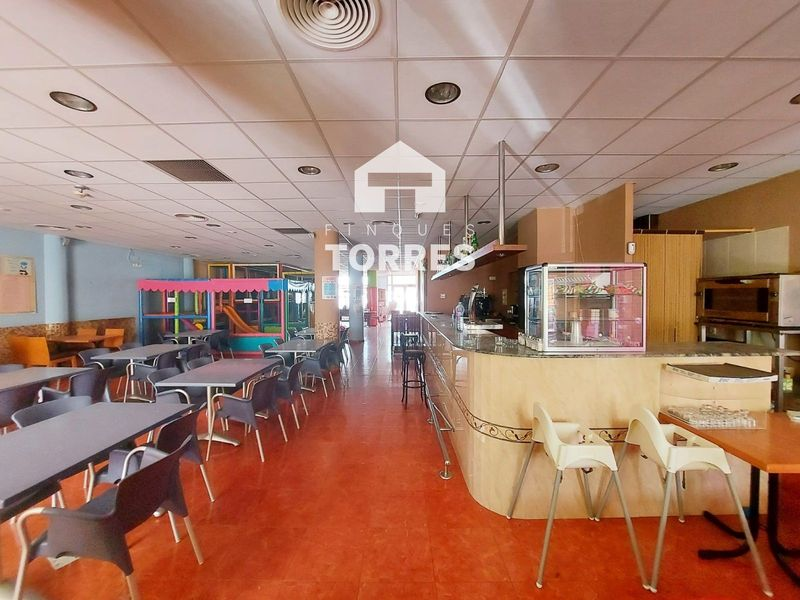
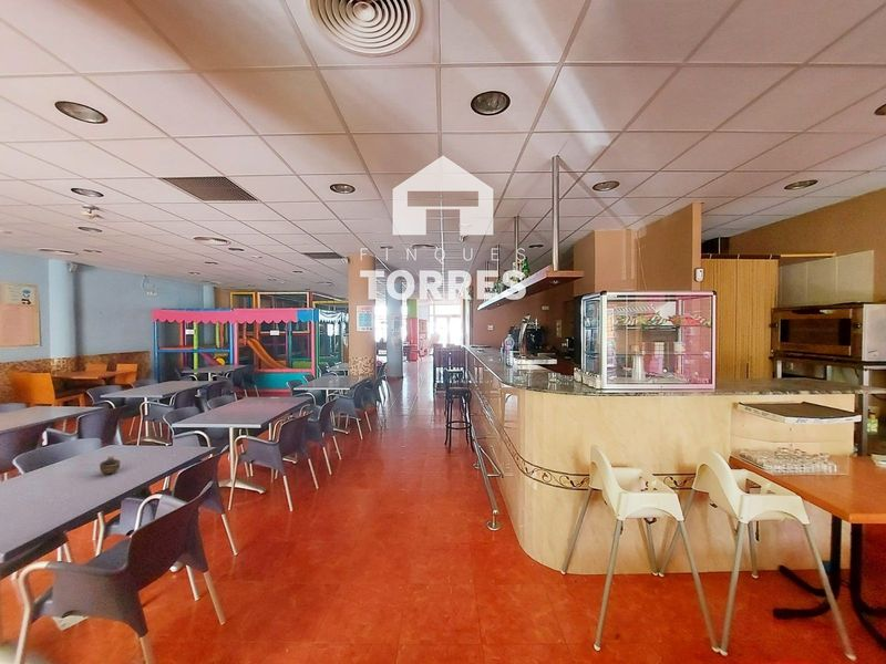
+ cup (111, 465)
